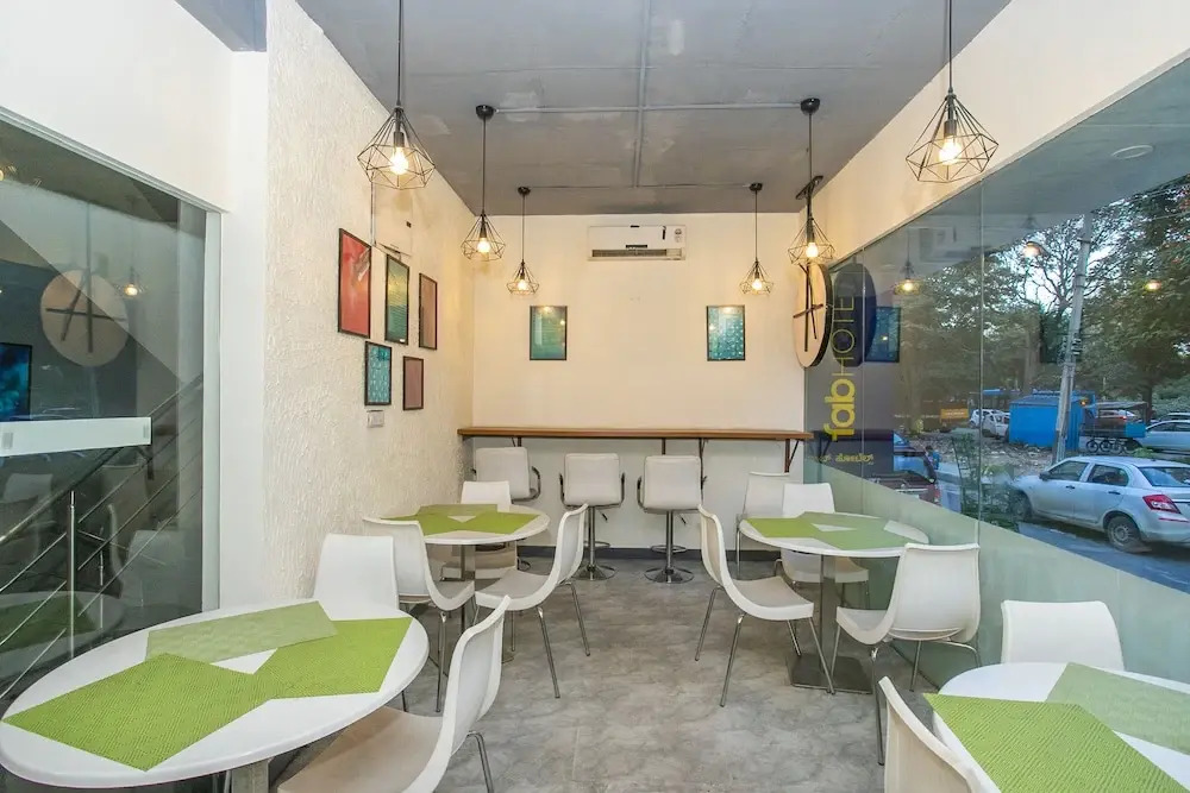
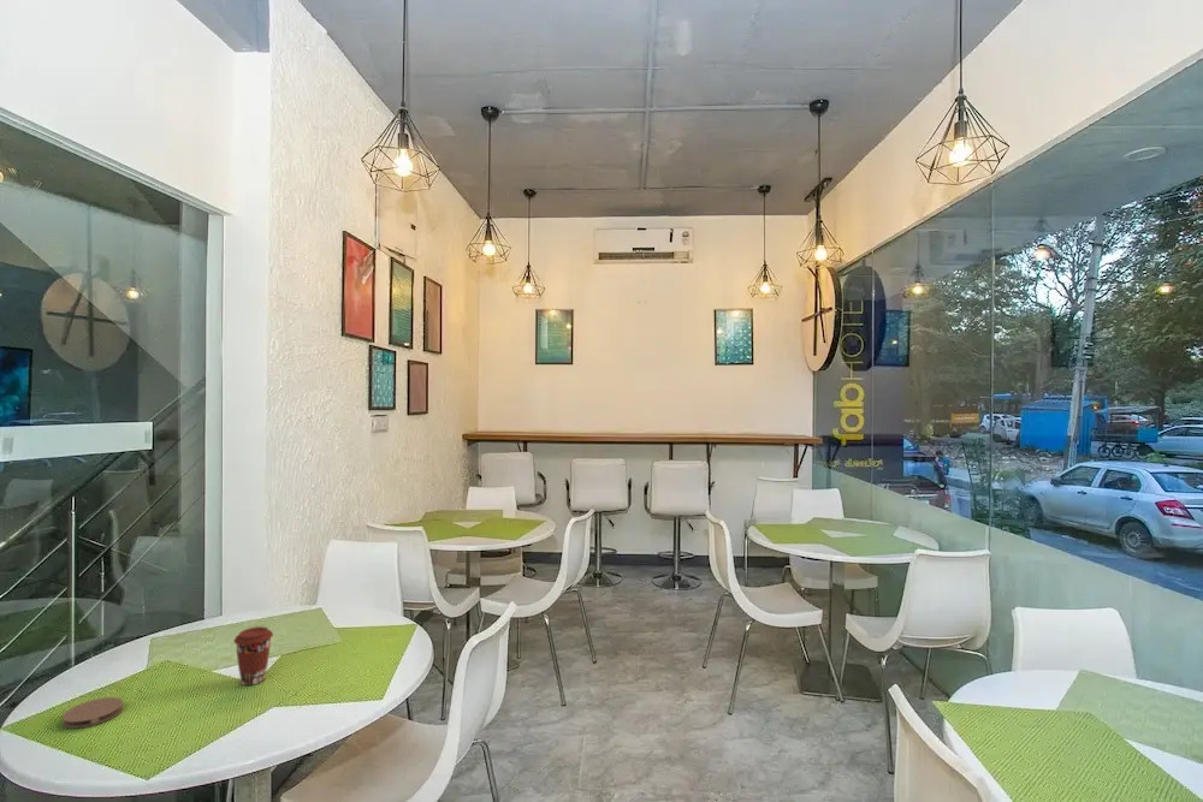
+ coffee cup (253, 655)
+ coaster (93, 712)
